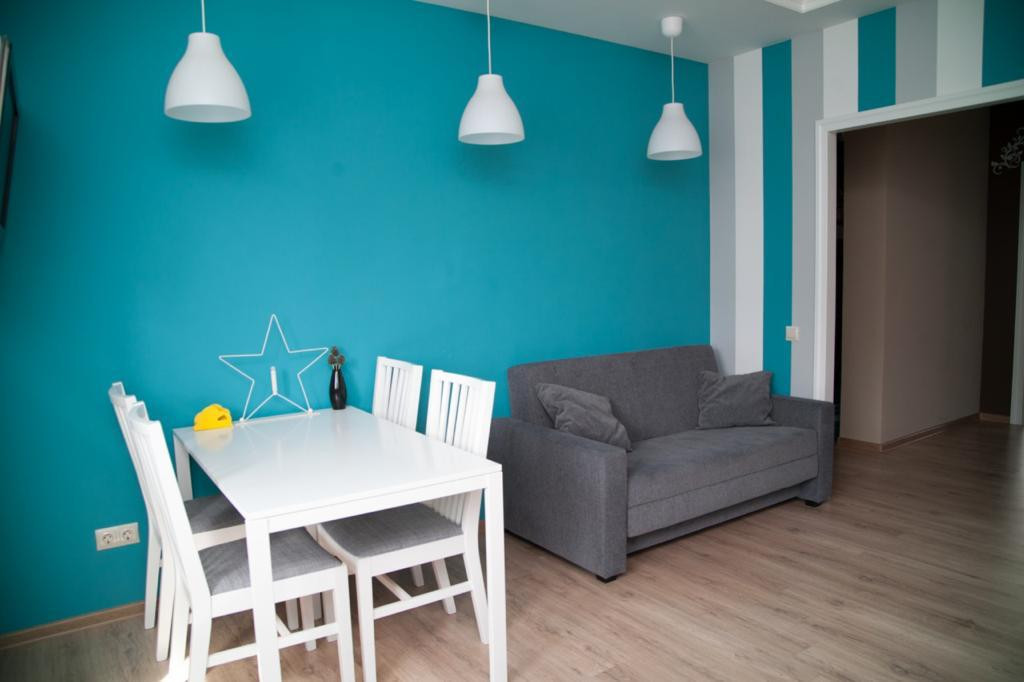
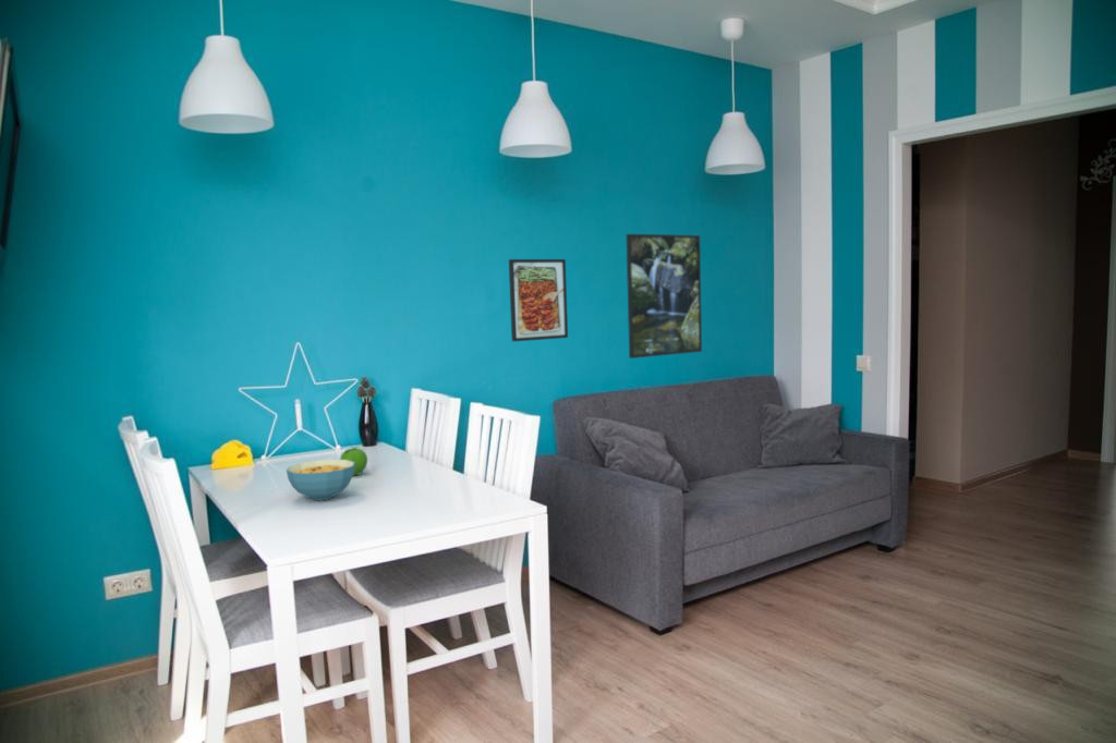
+ fruit (353, 460)
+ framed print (665, 295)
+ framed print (538, 300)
+ cereal bowl (322, 482)
